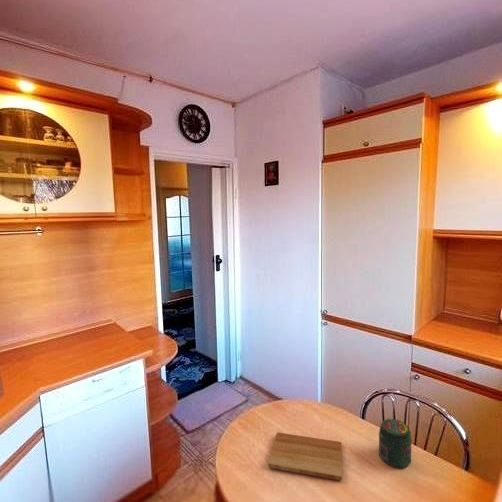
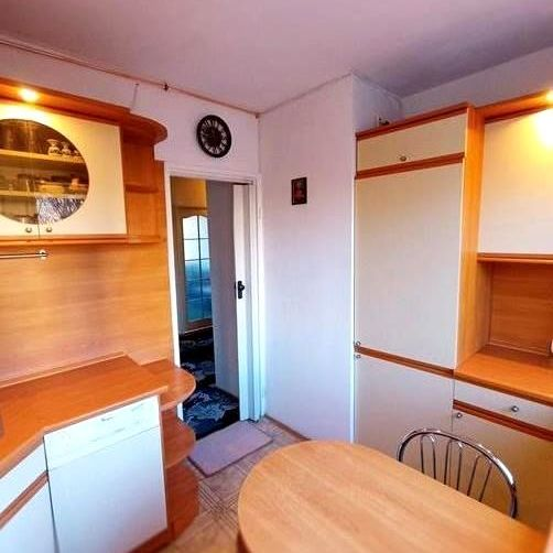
- cutting board (306, 454)
- jar (394, 441)
